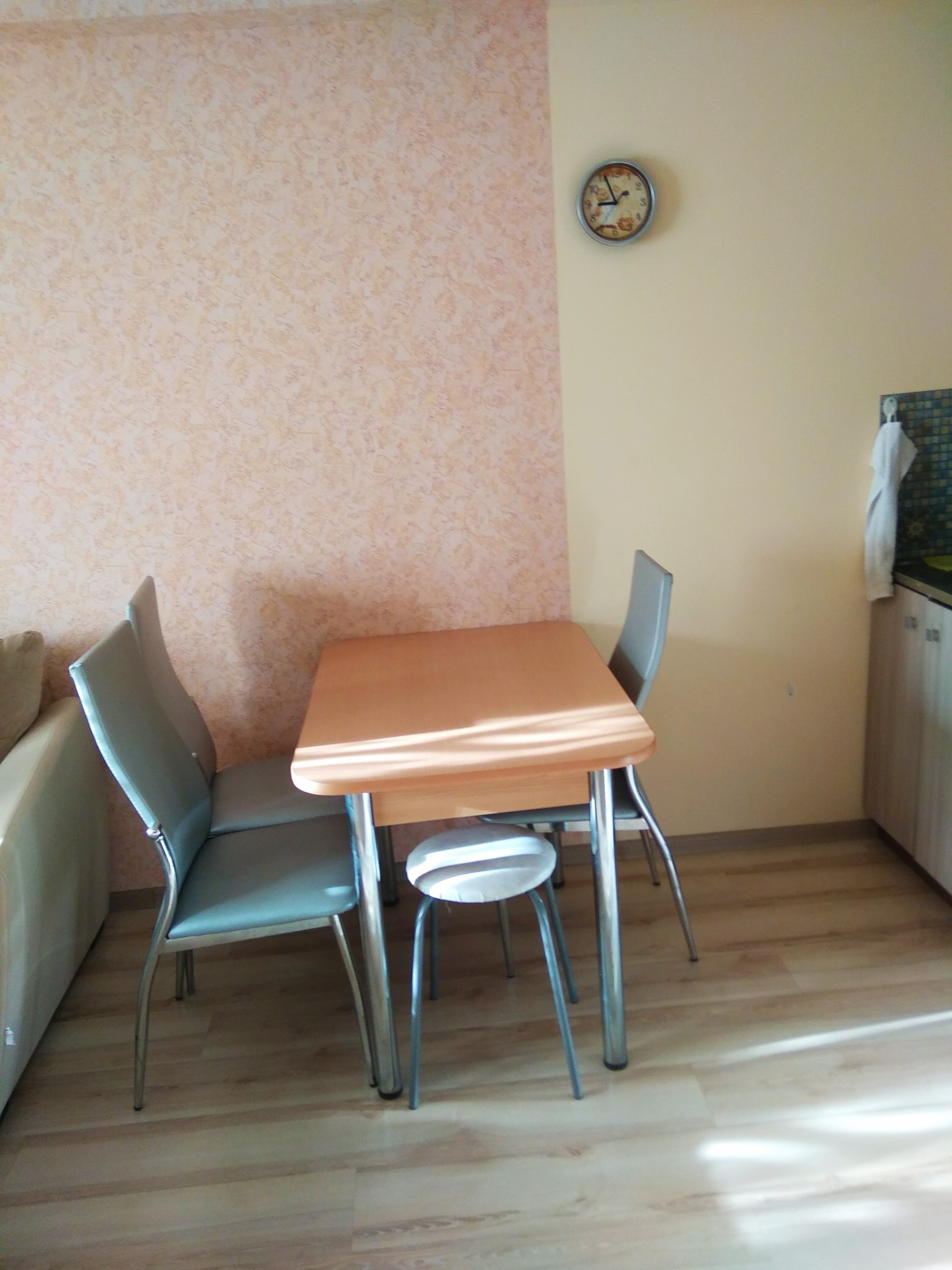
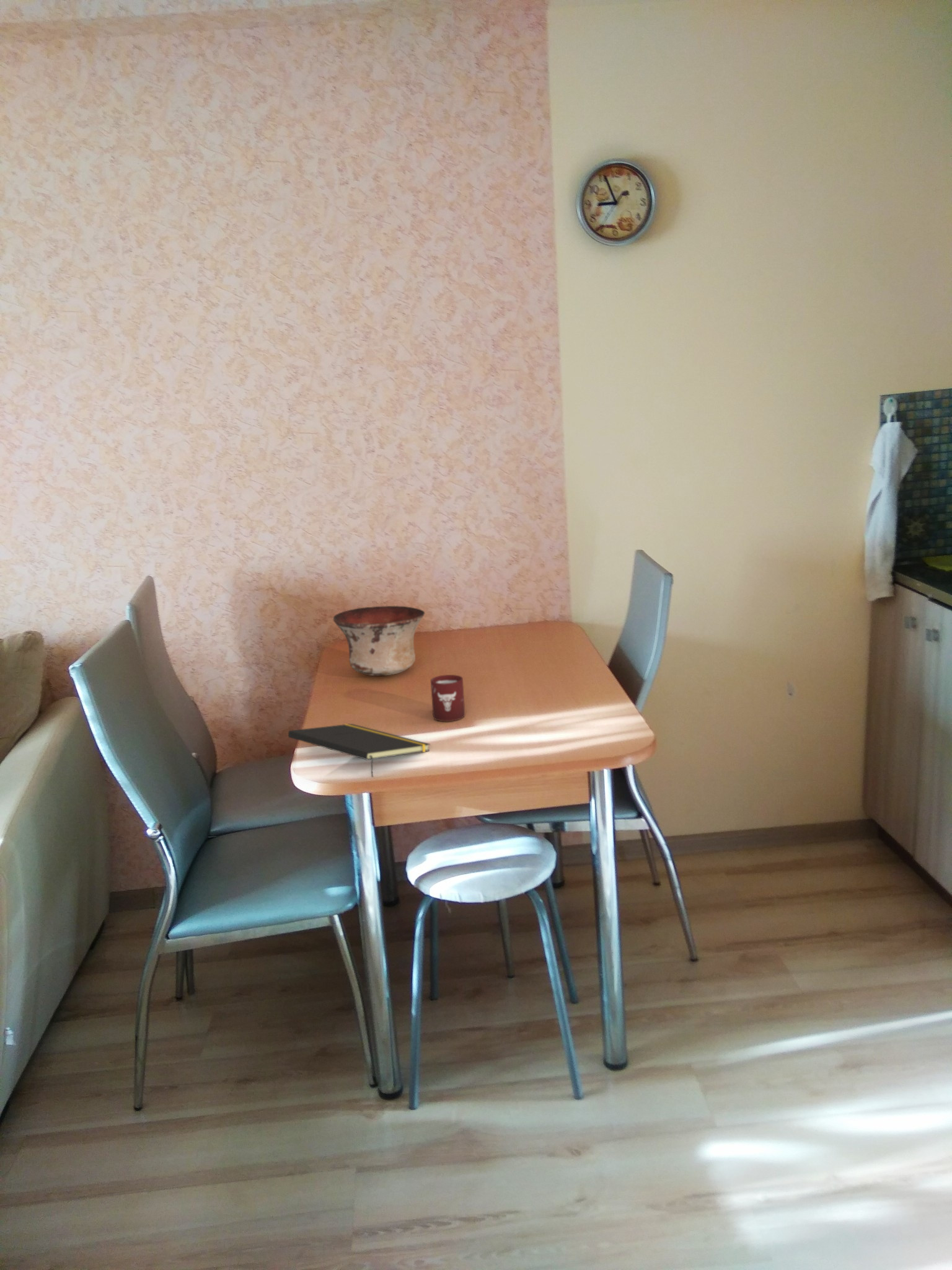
+ bowl (381, 643)
+ cup (446, 695)
+ notepad (358, 740)
